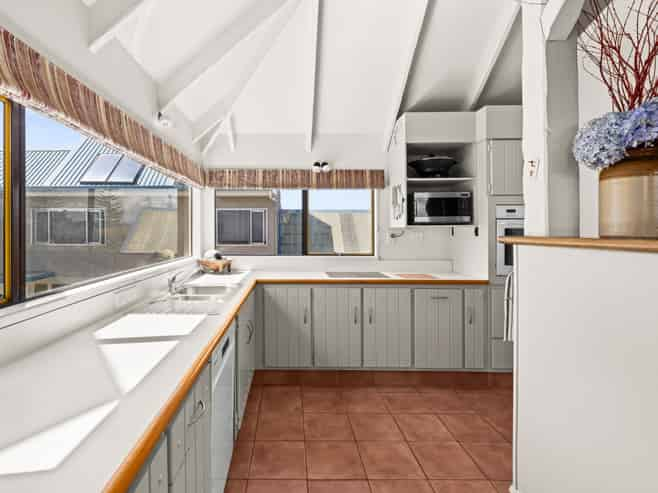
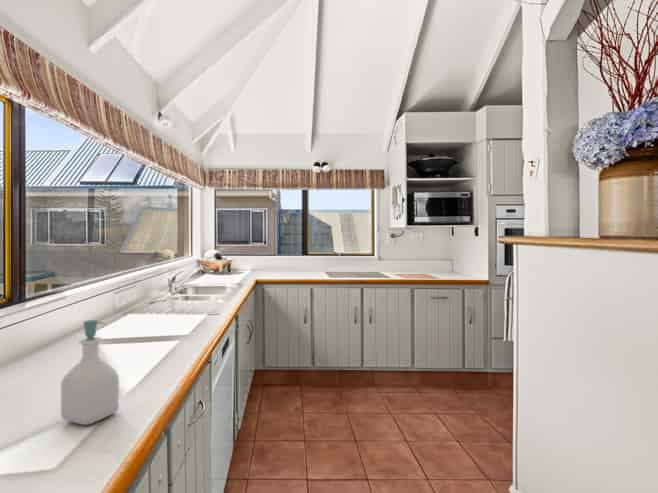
+ soap bottle (90, 368)
